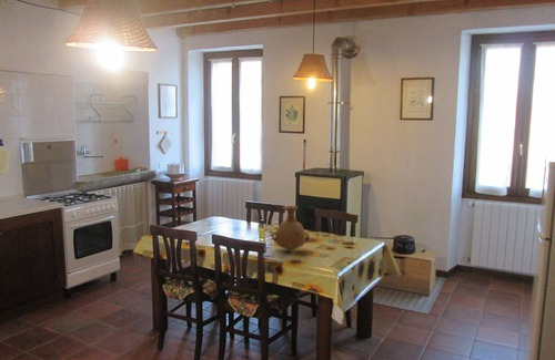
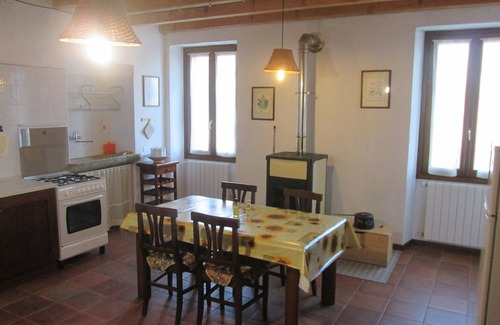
- vase (290, 228)
